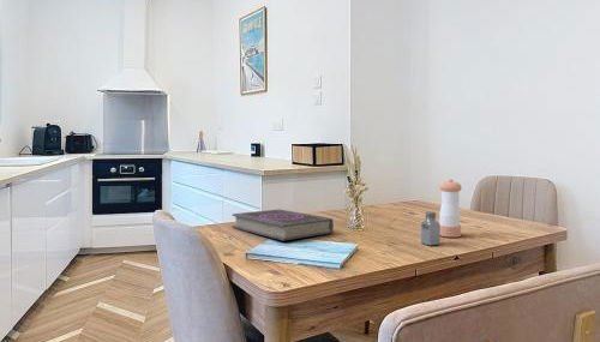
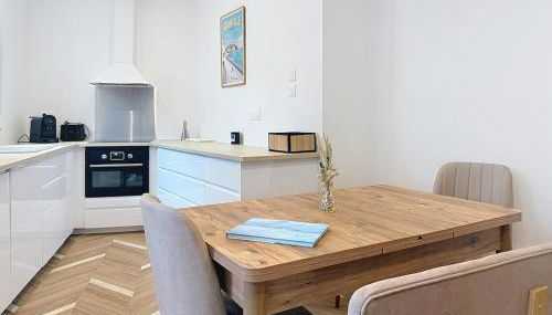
- pepper shaker (450, 206)
- book (281, 222)
- saltshaker (430, 227)
